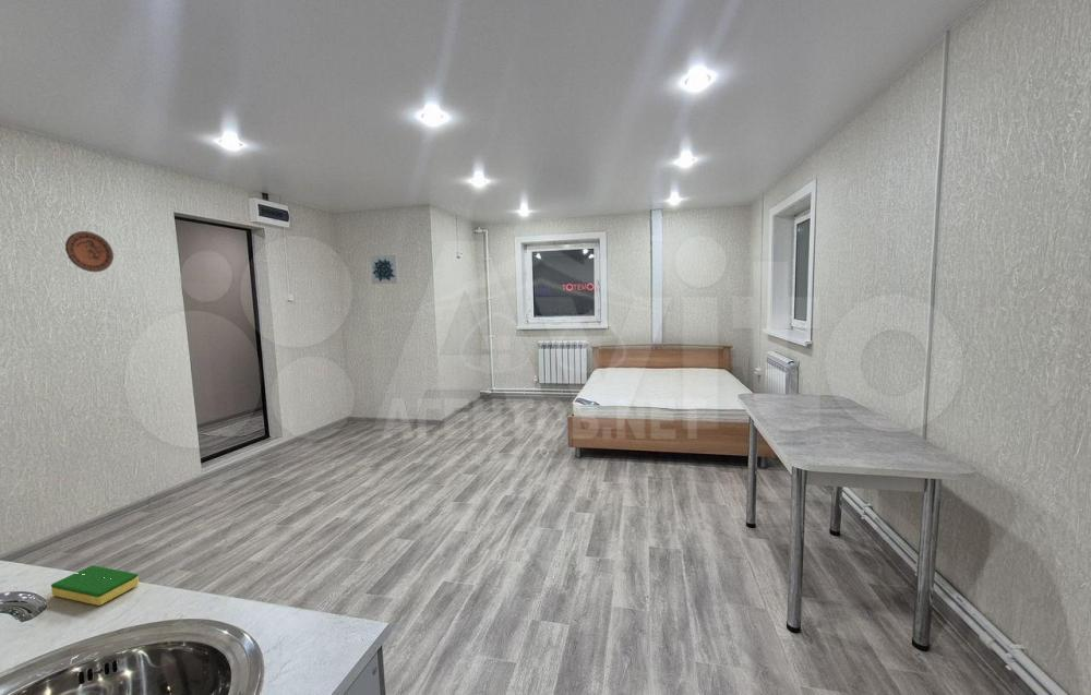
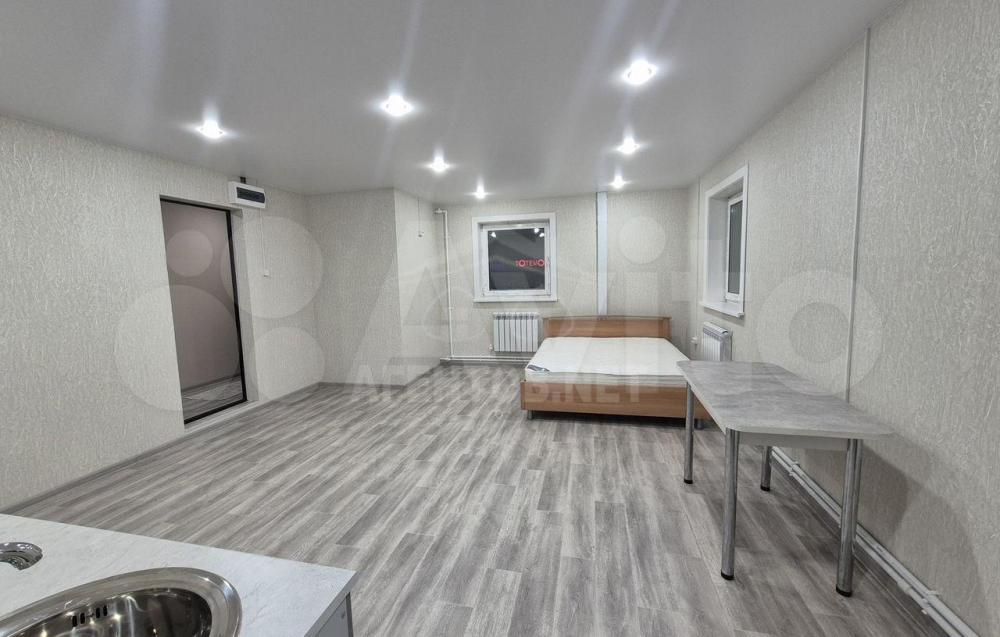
- dish sponge (95, 584)
- wall art (384, 269)
- decorative plate (89, 251)
